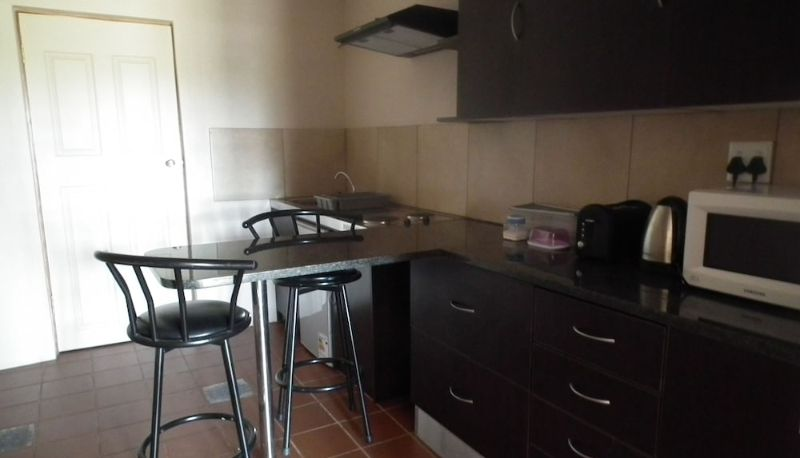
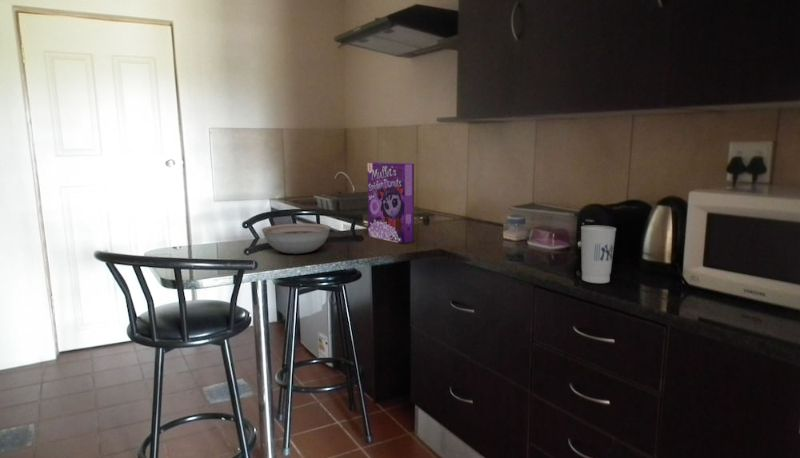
+ bowl (297, 239)
+ cup (597, 254)
+ cereal box (390, 201)
